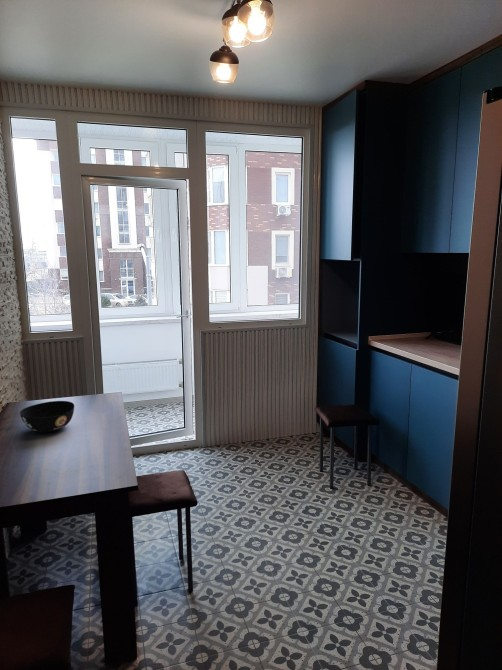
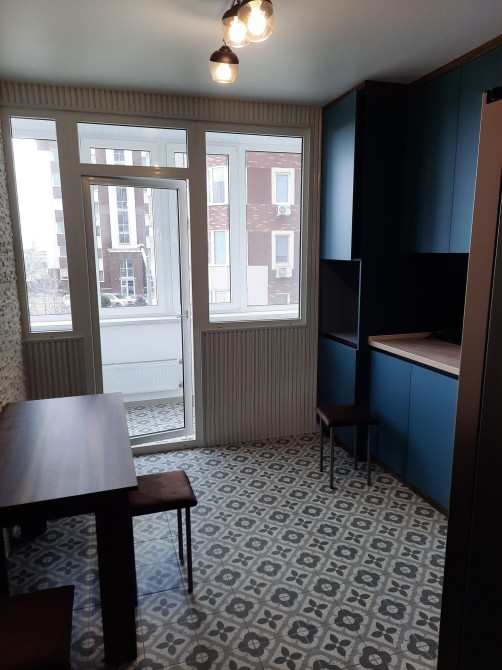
- bowl (48, 418)
